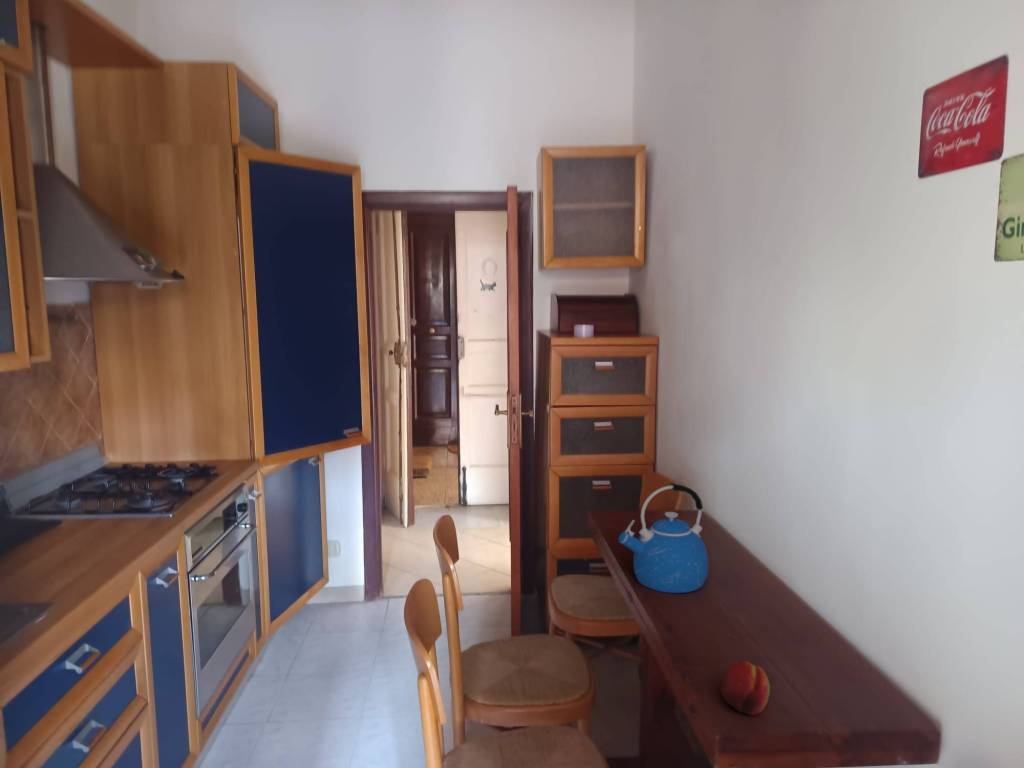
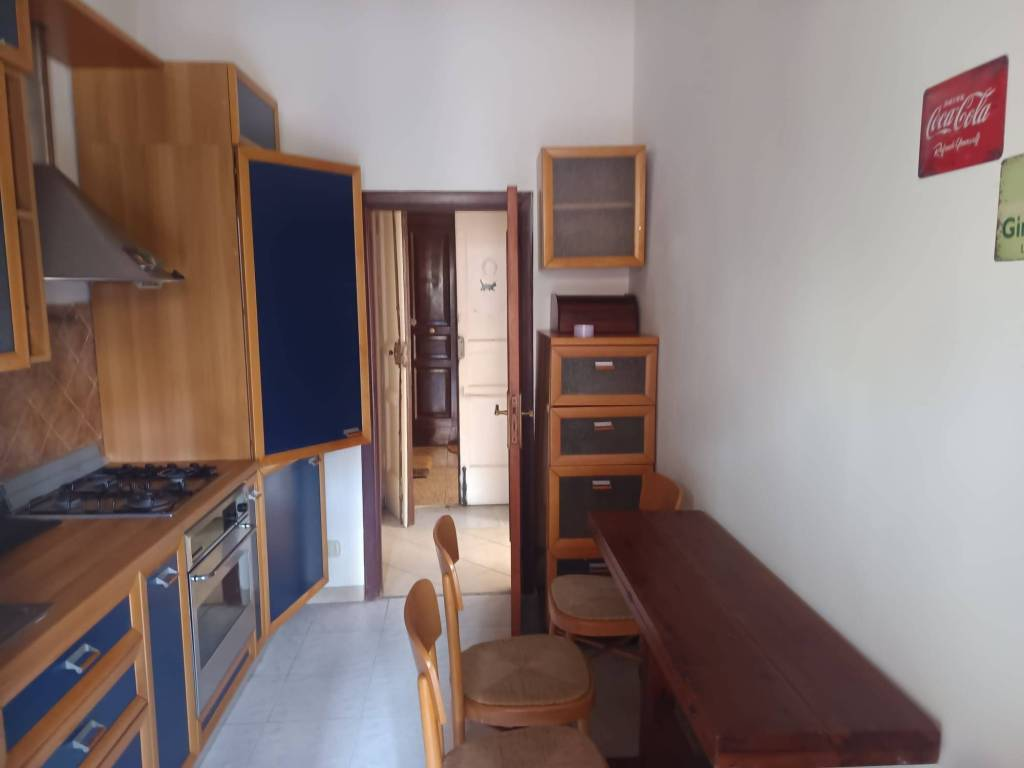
- fruit (745, 685)
- kettle (662, 533)
